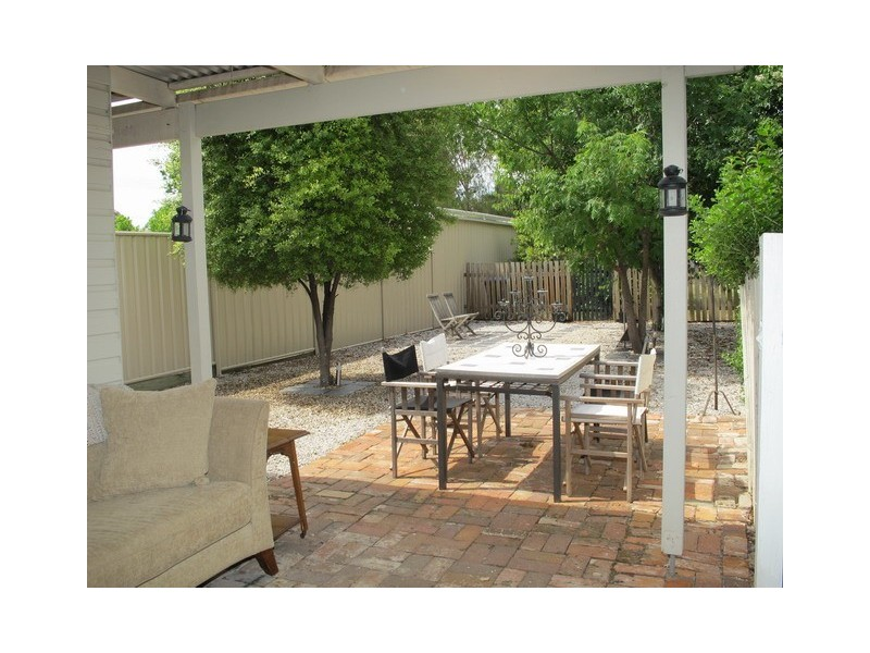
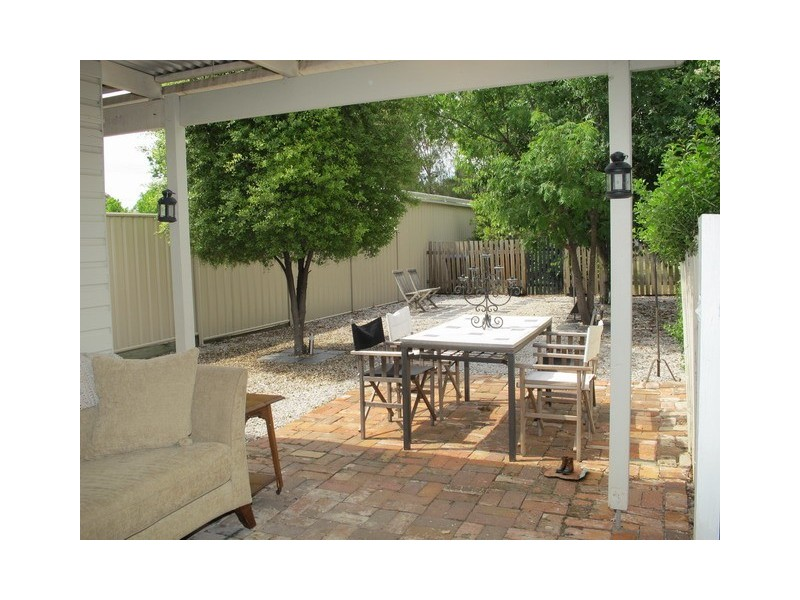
+ boots (566, 465)
